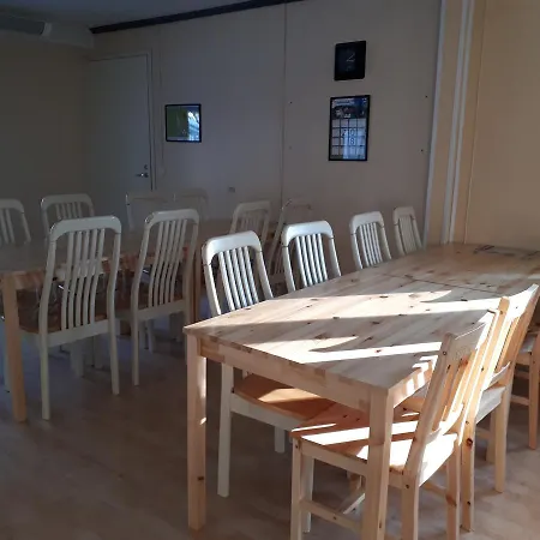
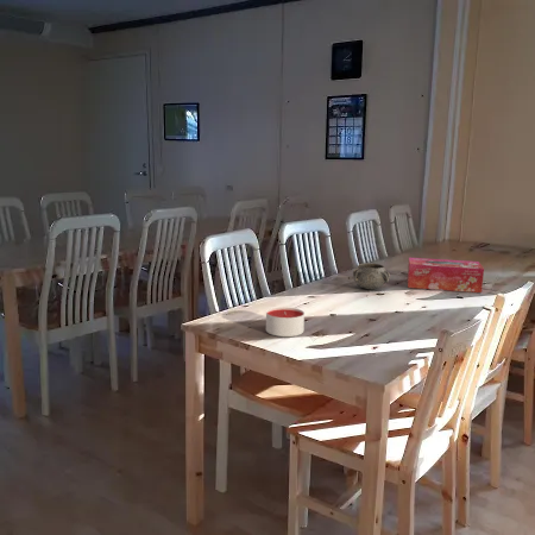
+ decorative bowl (370, 277)
+ candle (284, 320)
+ tissue box (443, 273)
